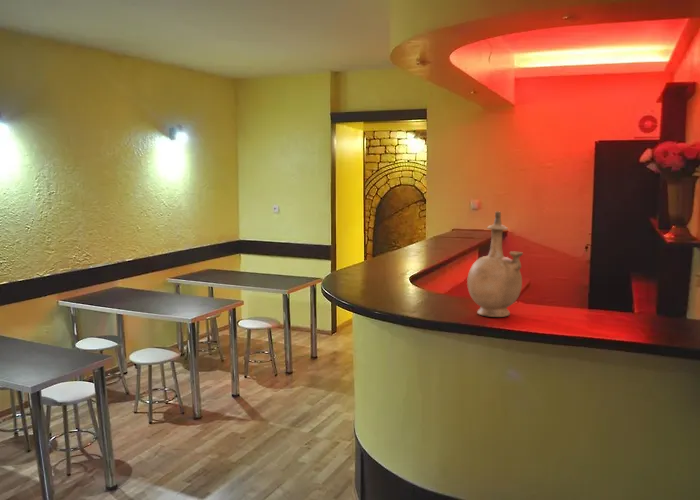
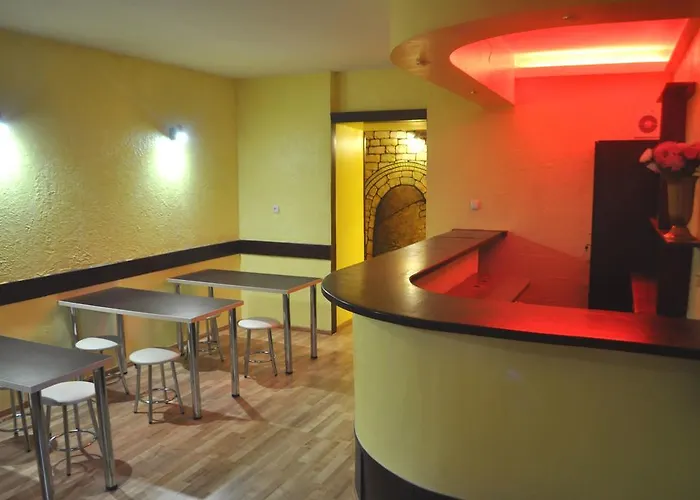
- vase (495, 263)
